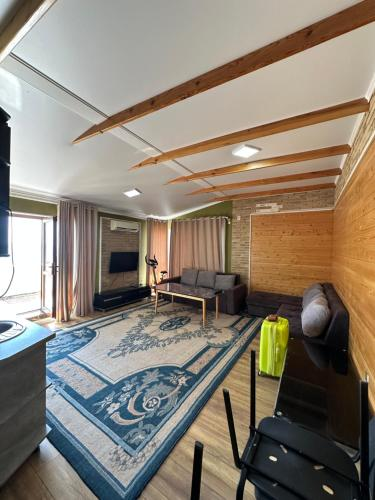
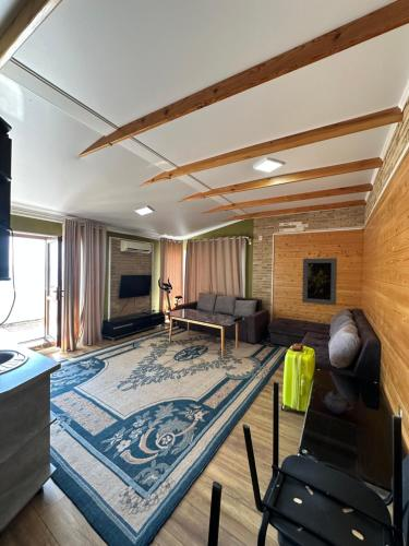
+ teapot (335, 401)
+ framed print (318, 281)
